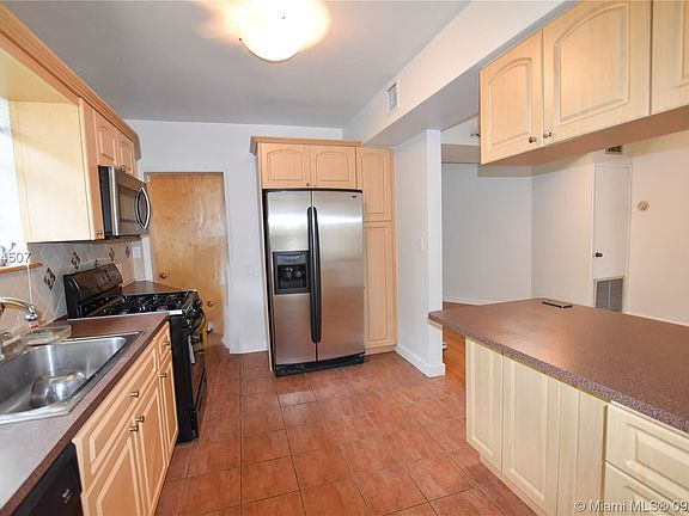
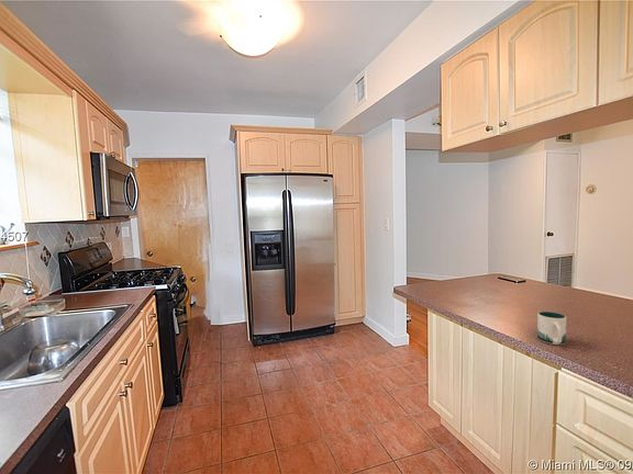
+ mug (553, 329)
